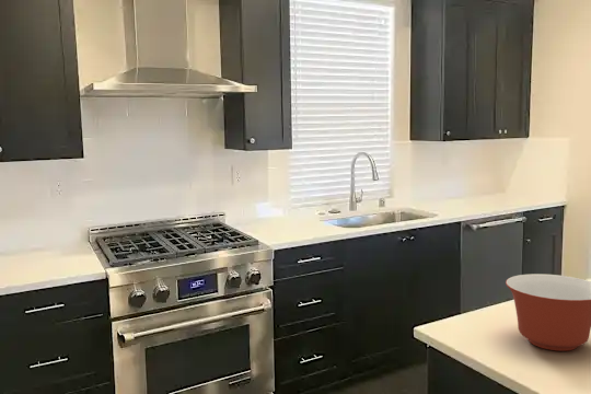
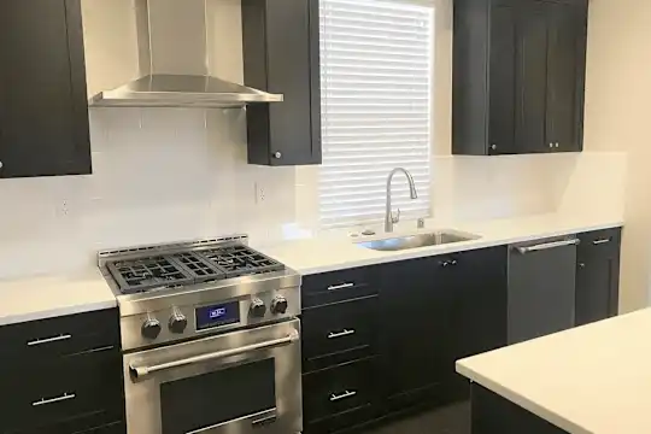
- mixing bowl (553, 313)
